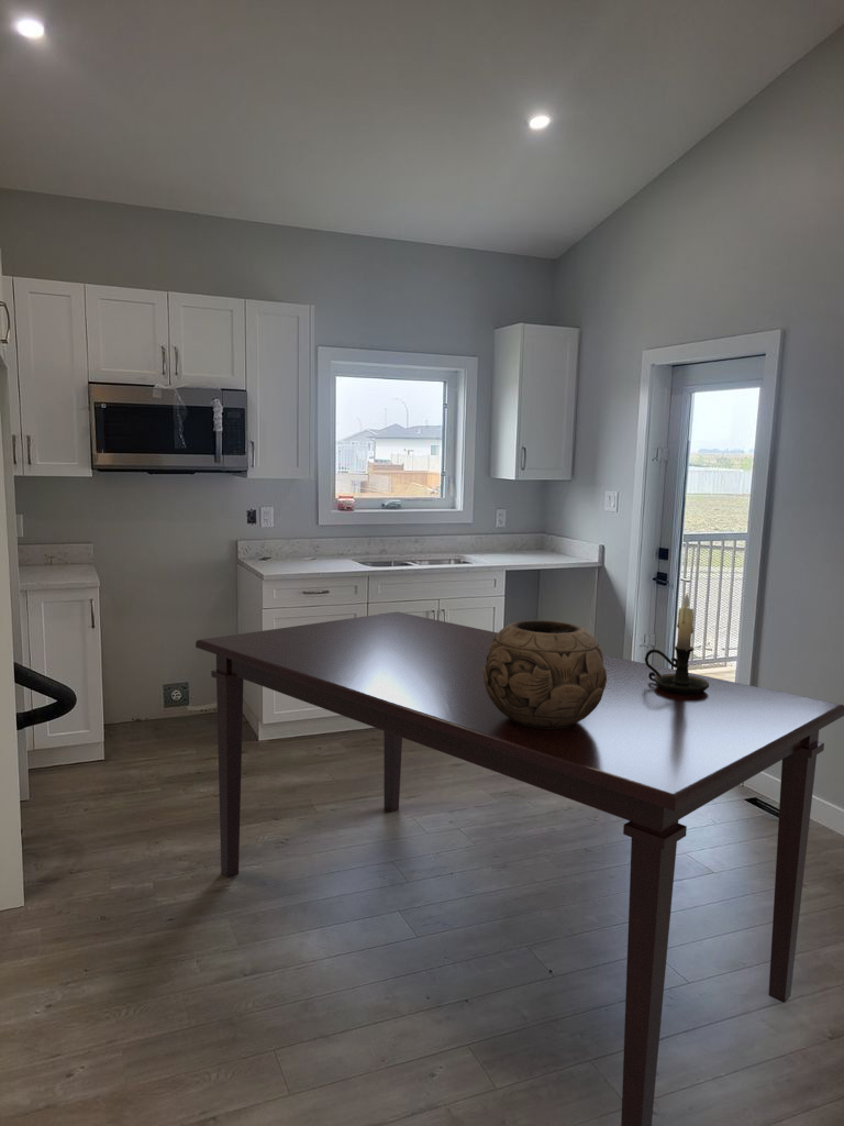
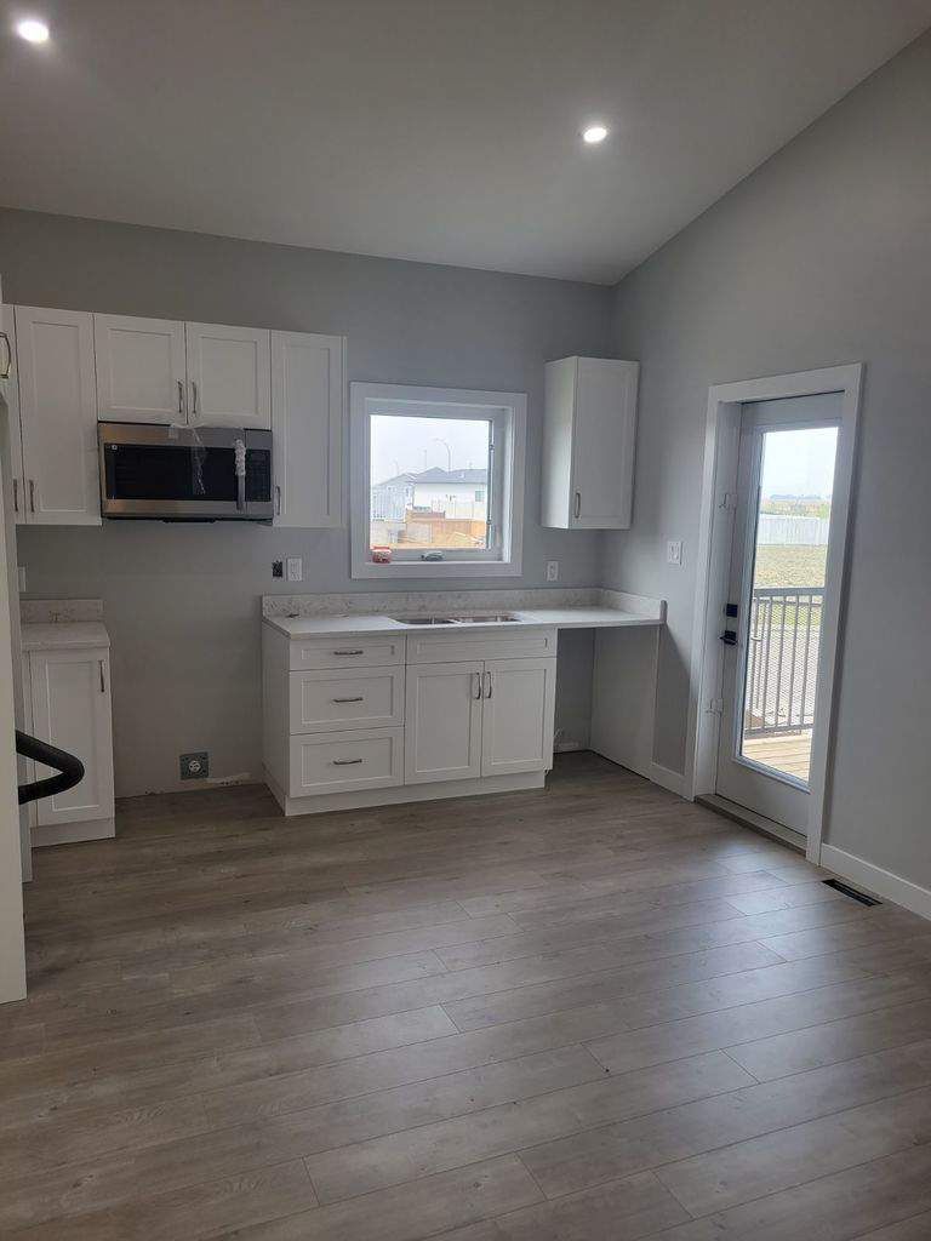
- decorative bowl (544, 672)
- candle holder (677, 639)
- dining table (491, 770)
